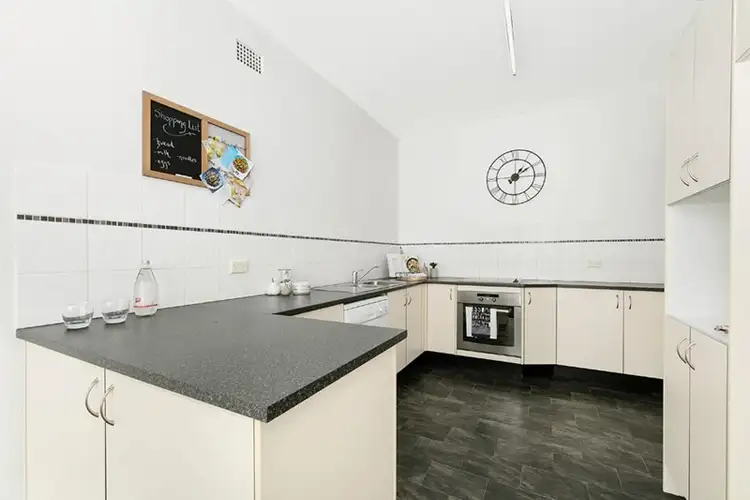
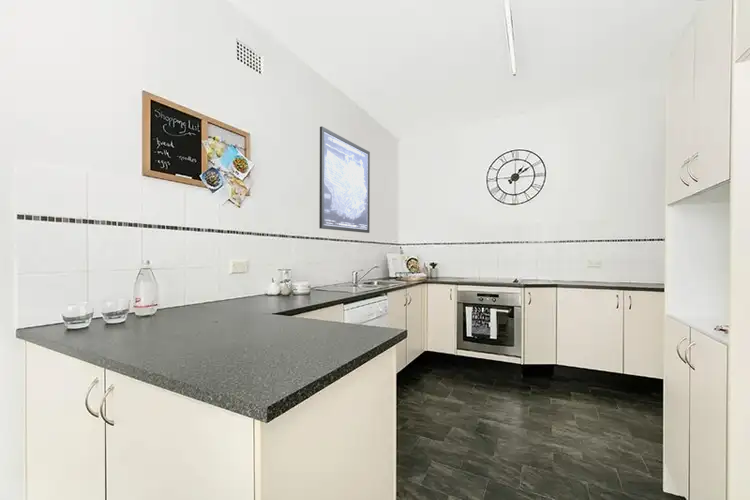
+ wall art (347, 185)
